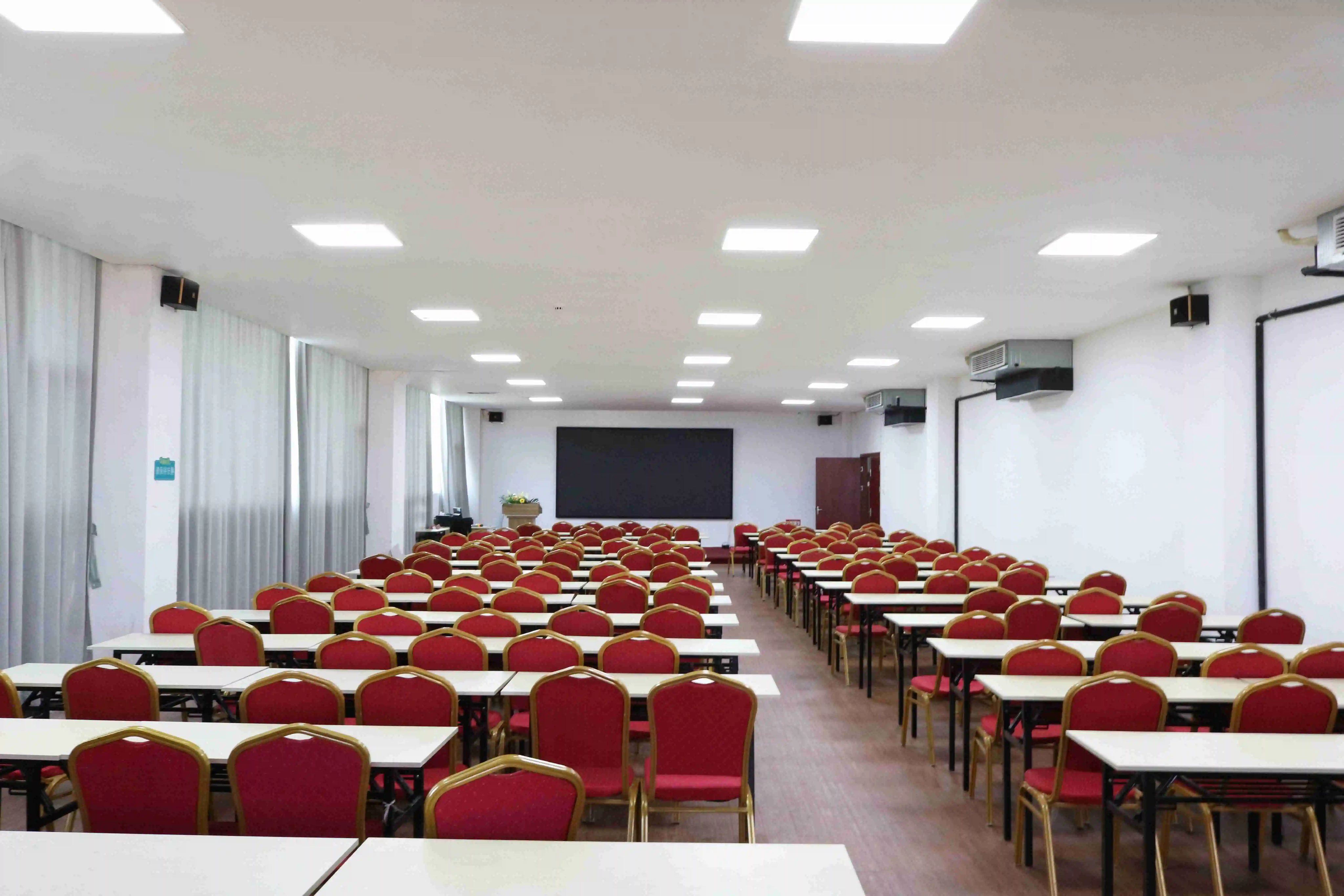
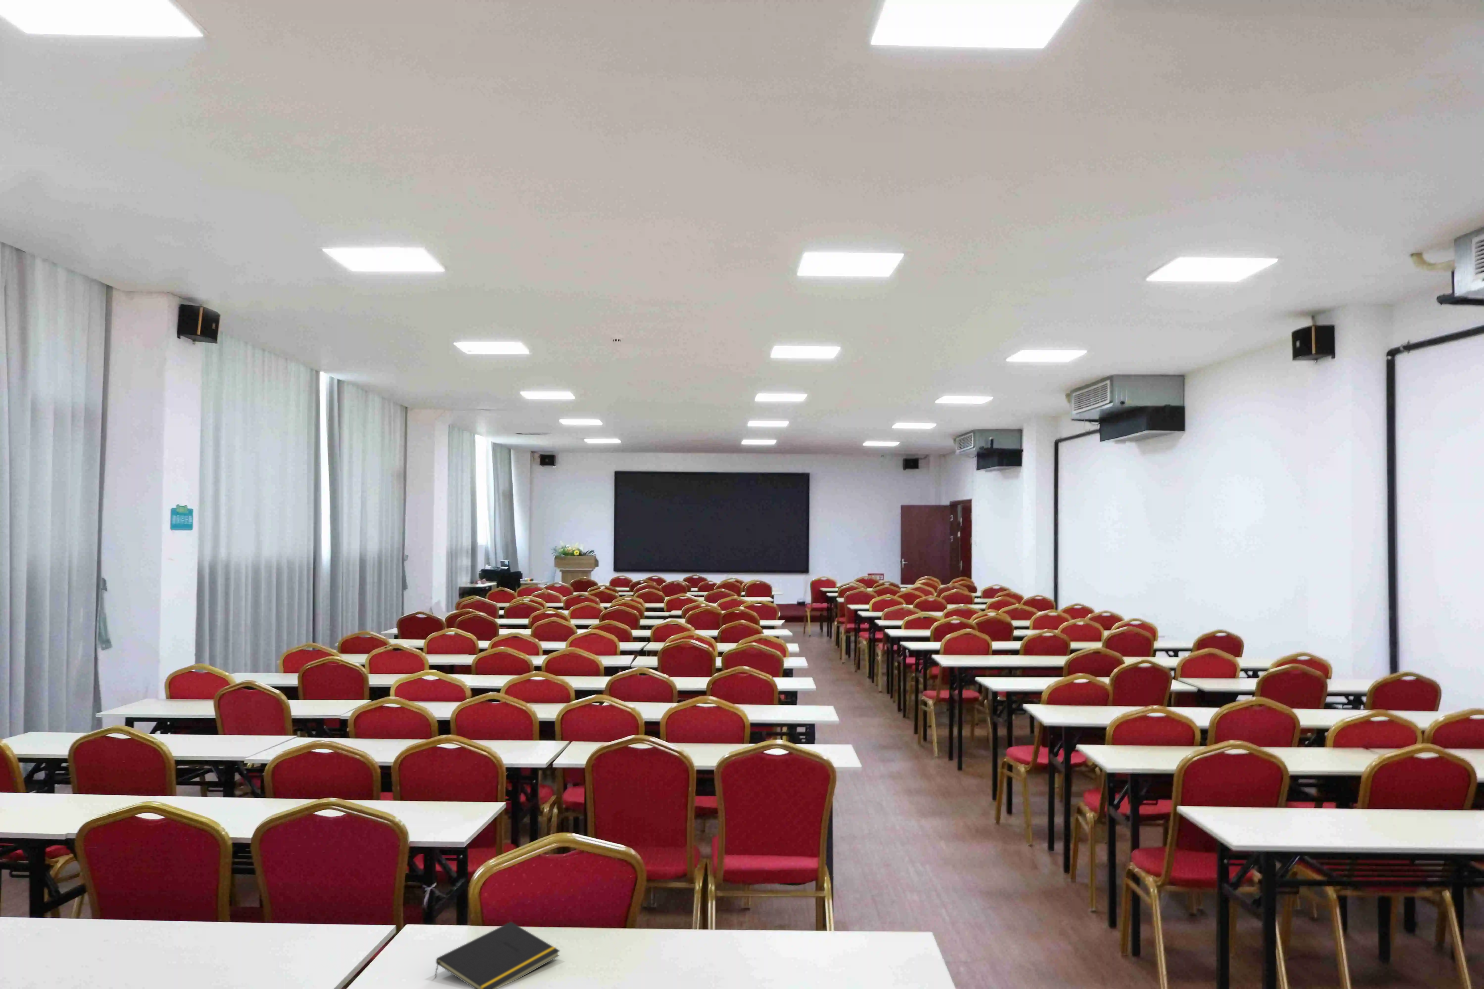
+ notepad (499, 957)
